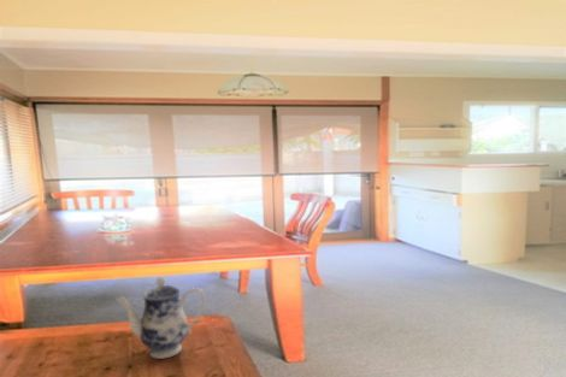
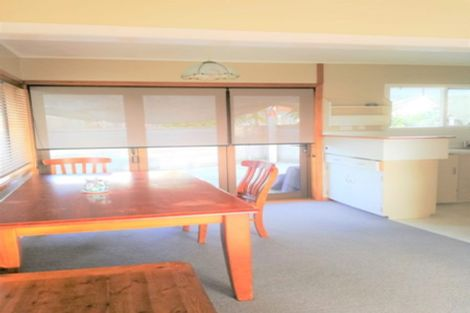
- teapot (163, 313)
